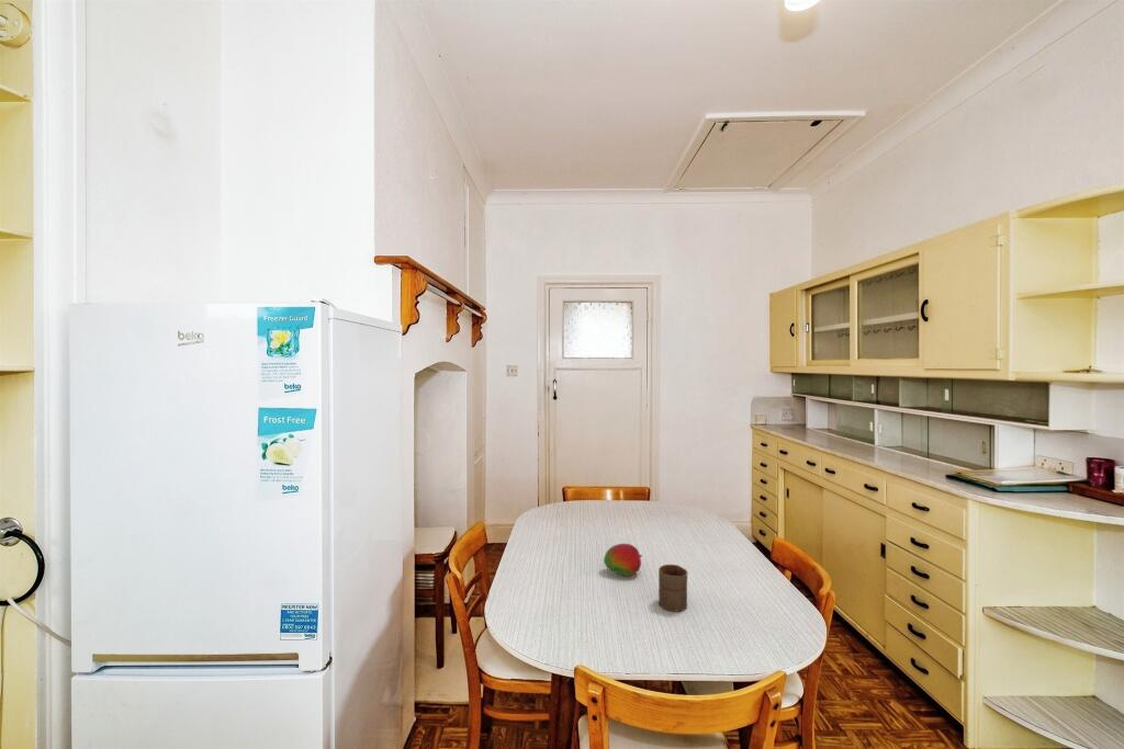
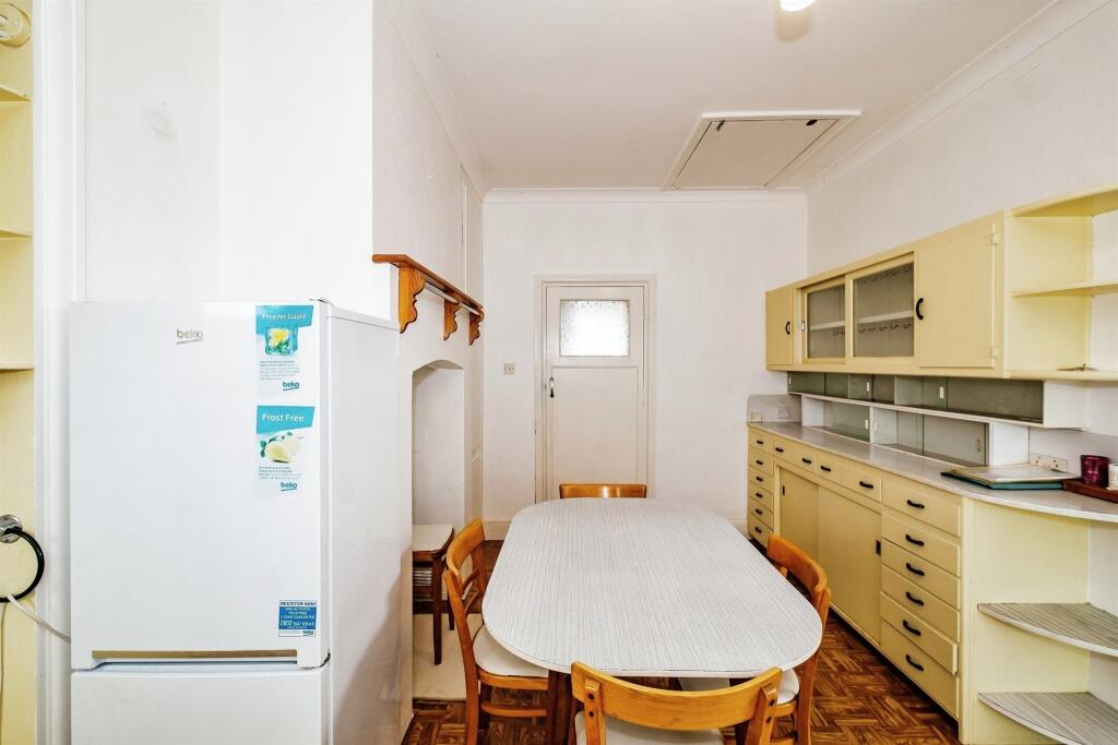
- fruit (622, 559)
- cup (673, 587)
